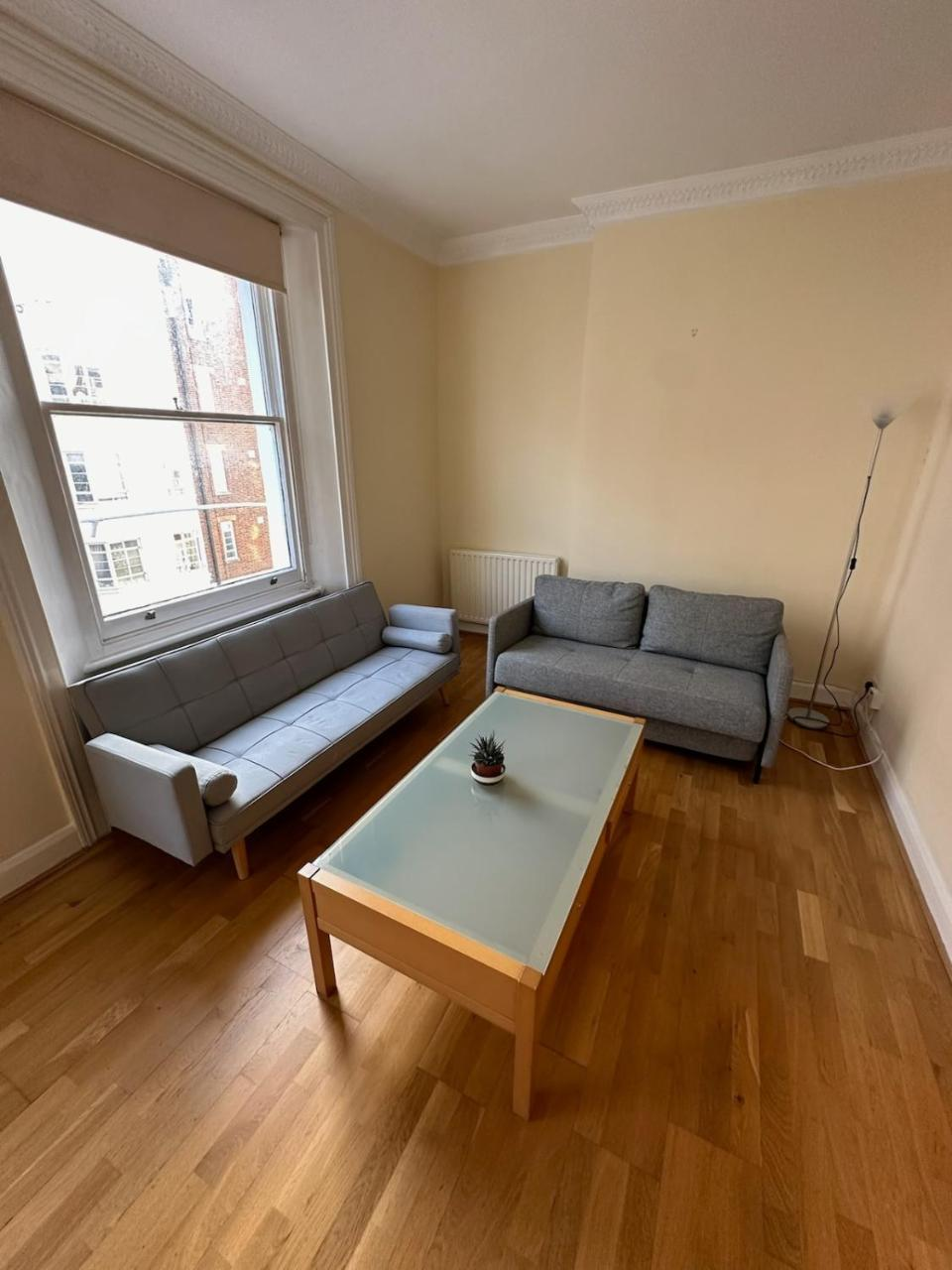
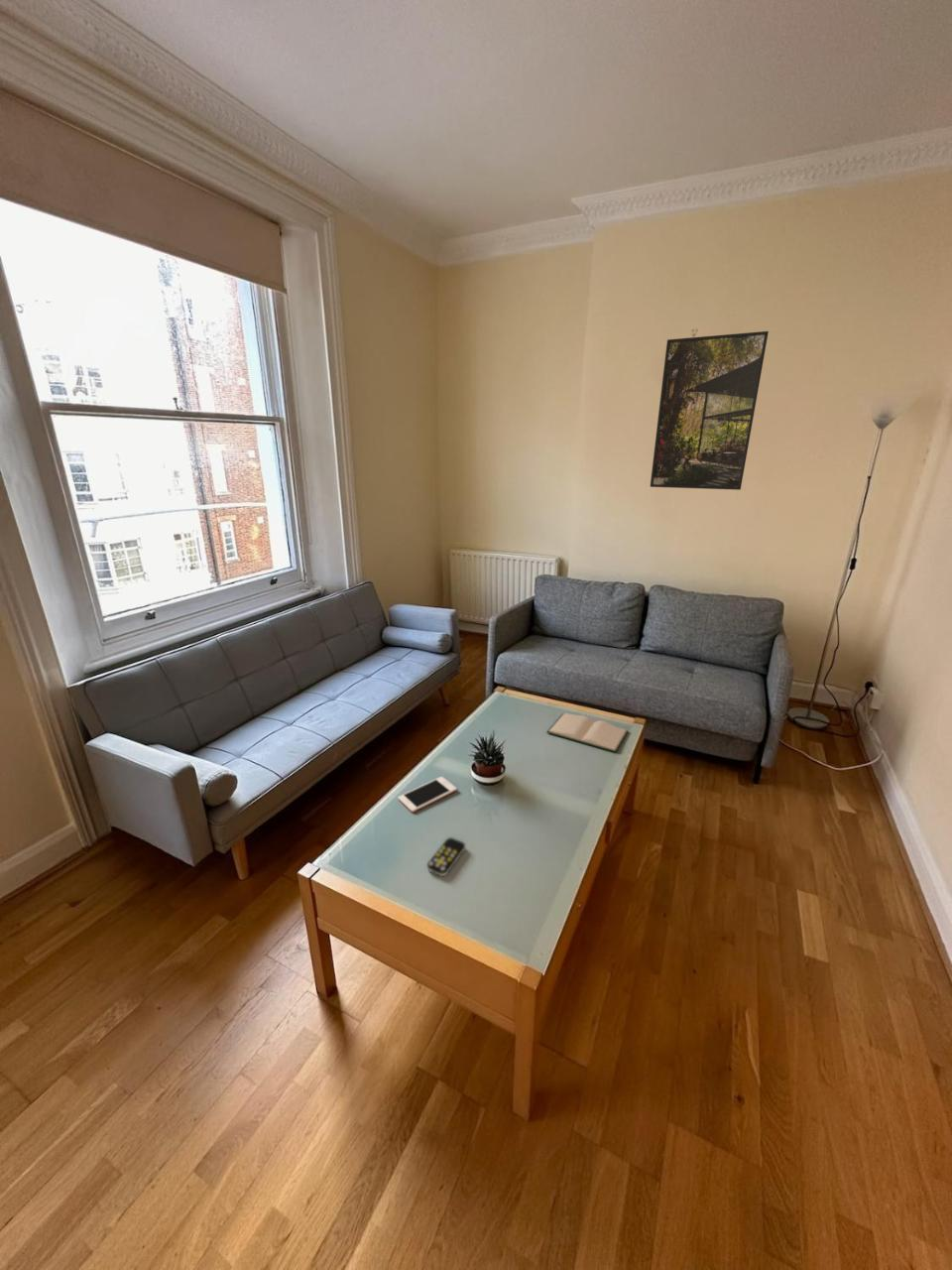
+ hardback book (587, 729)
+ remote control (446, 855)
+ cell phone (427, 793)
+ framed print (704, 415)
